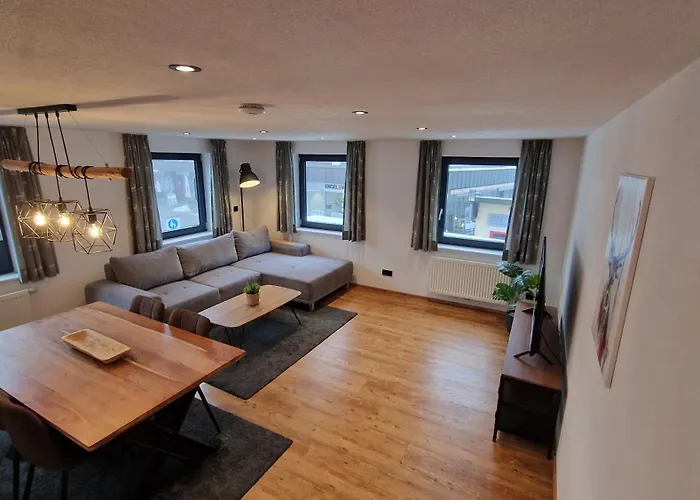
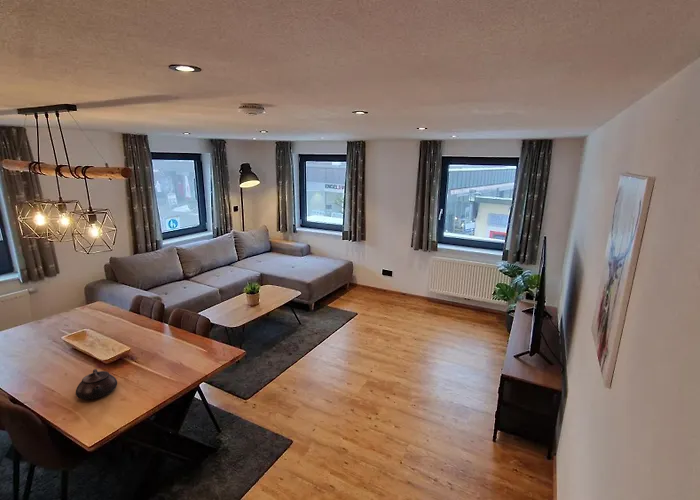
+ teapot (97, 382)
